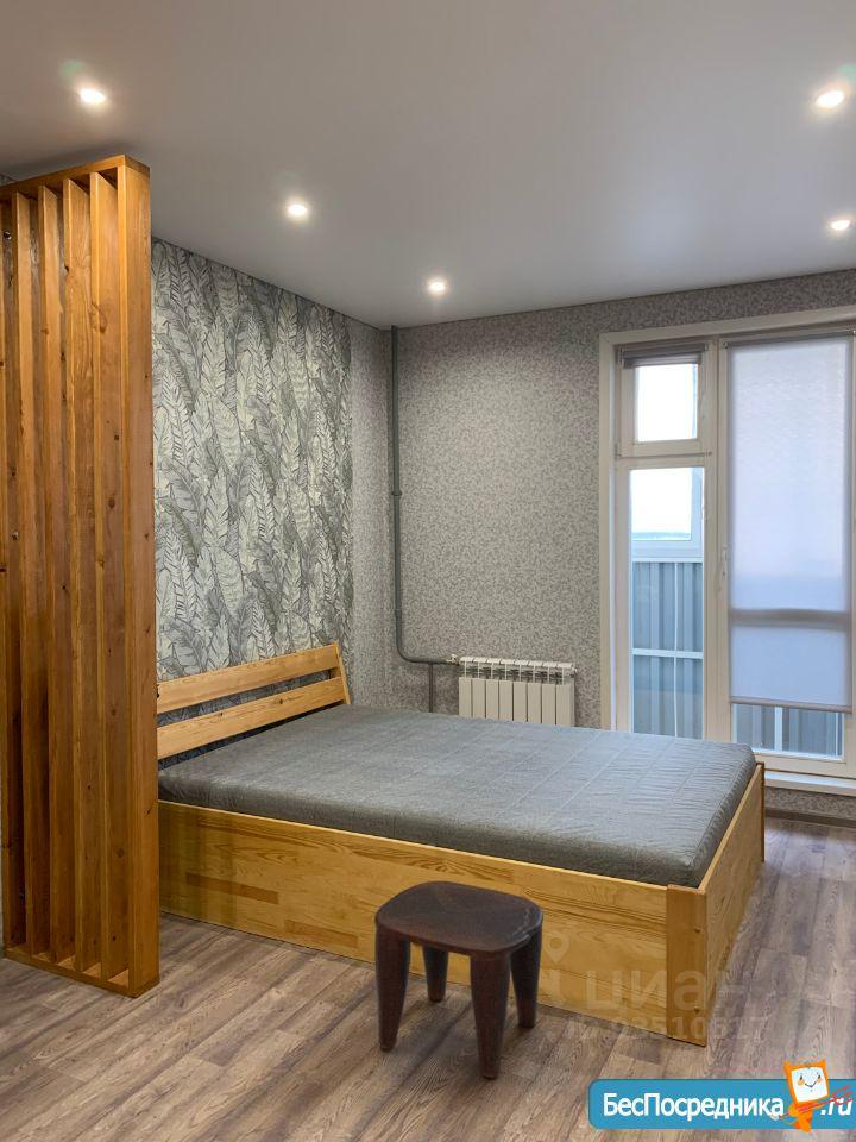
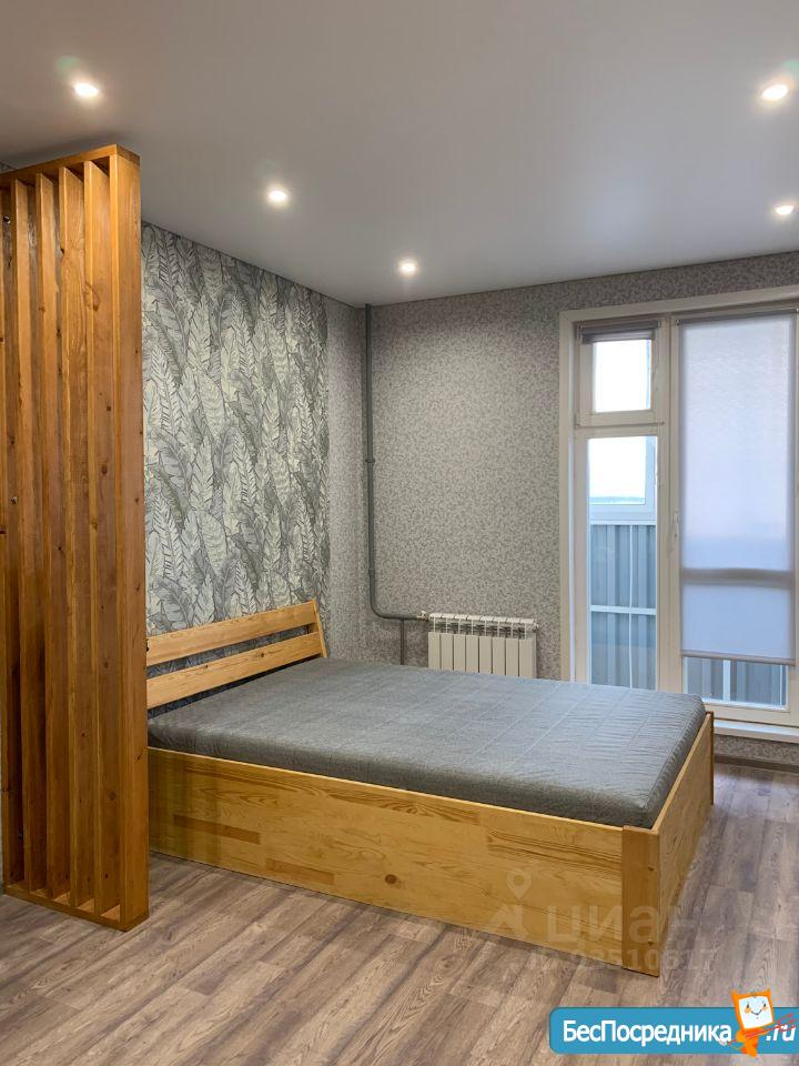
- stool (470, 970)
